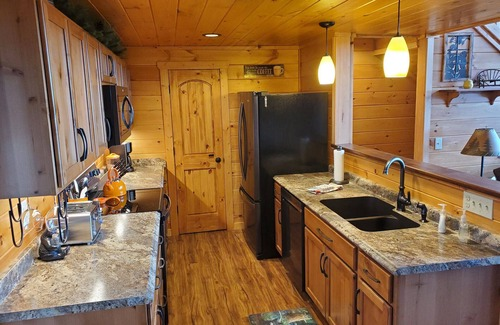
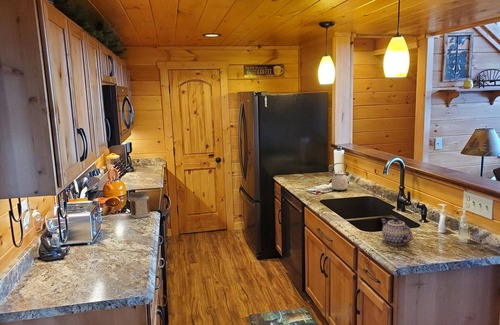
+ kettle (342, 176)
+ teapot (395, 230)
+ jar (139, 204)
